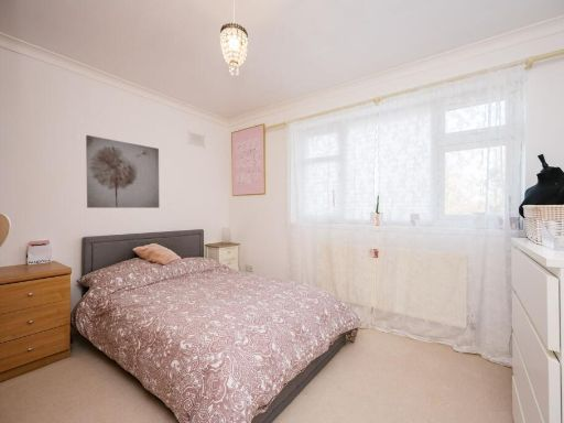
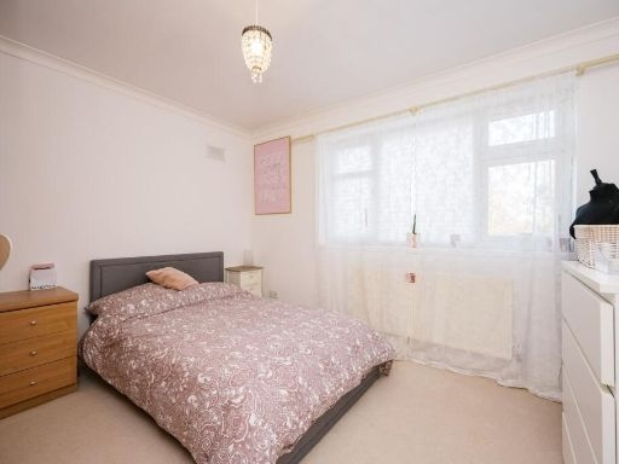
- wall art (126, 175)
